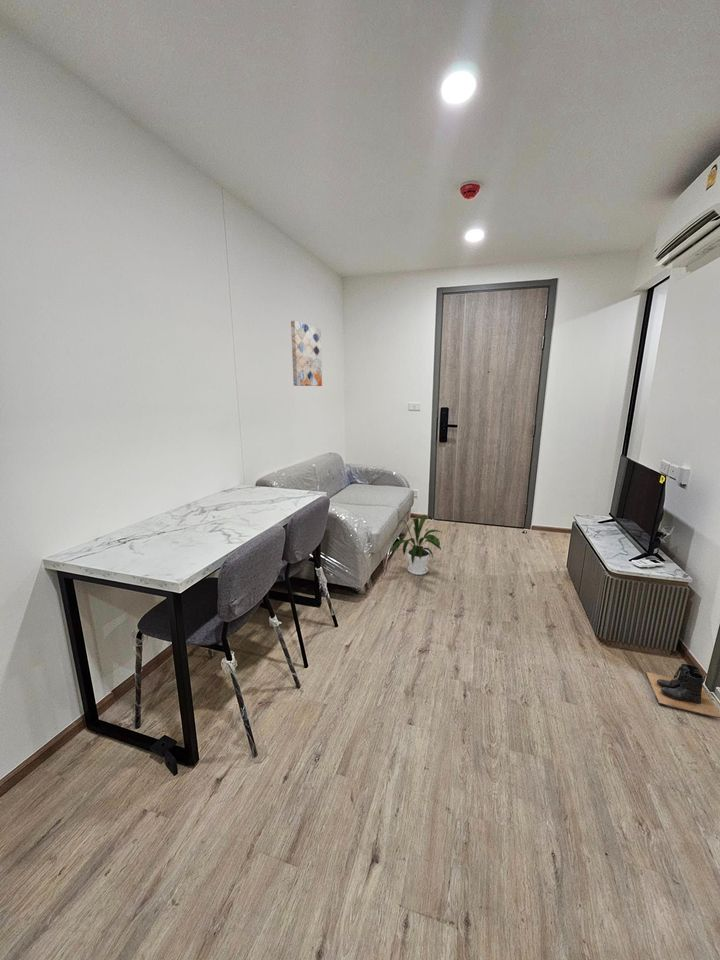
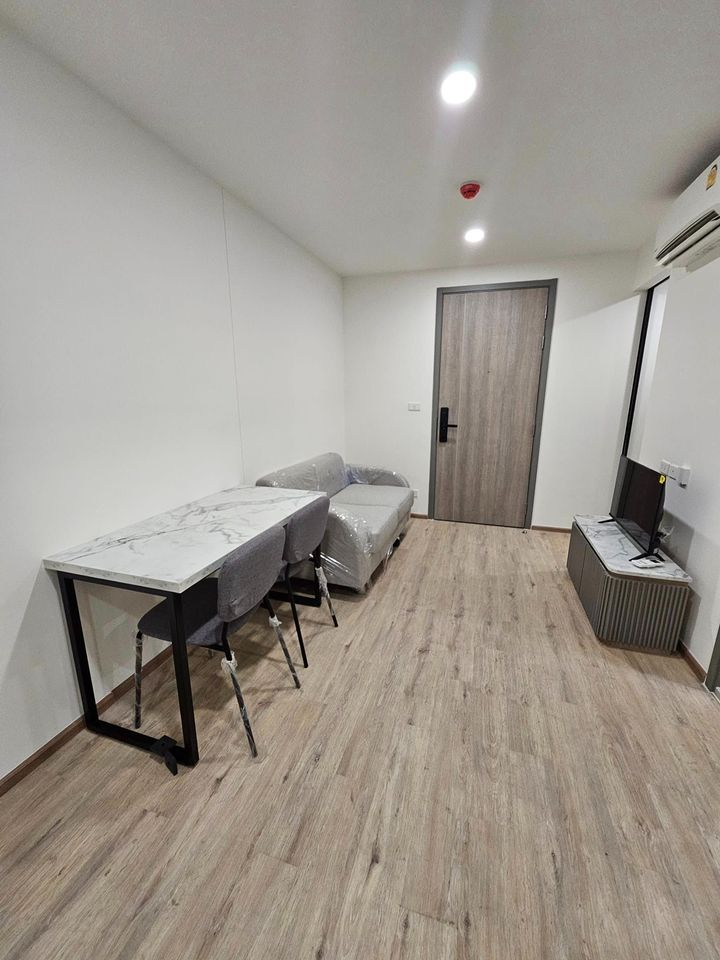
- house plant (419, 543)
- boots (683, 681)
- wall art (307, 356)
